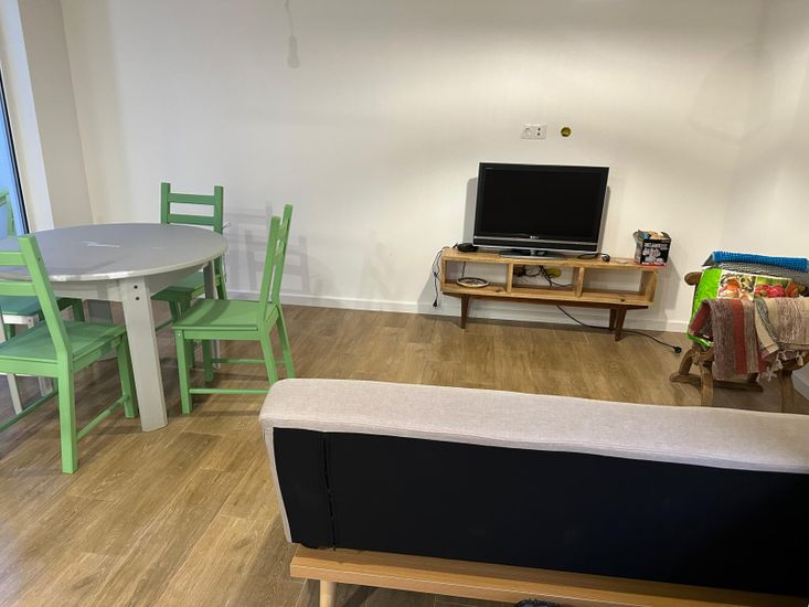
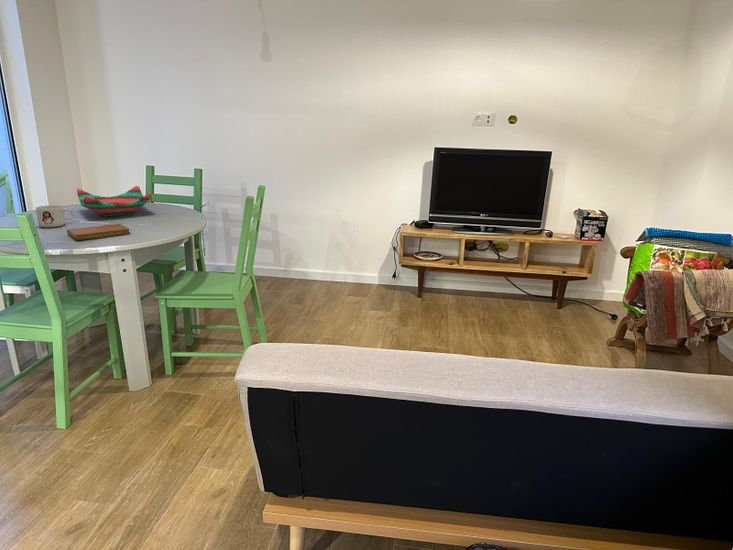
+ decorative bowl (115, 201)
+ notebook (99, 231)
+ mug (55, 215)
